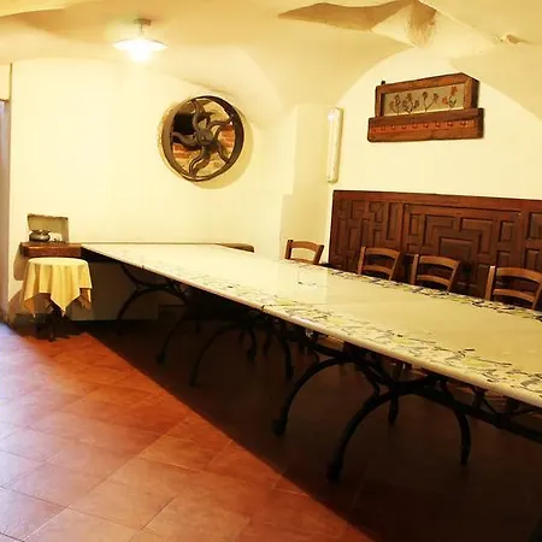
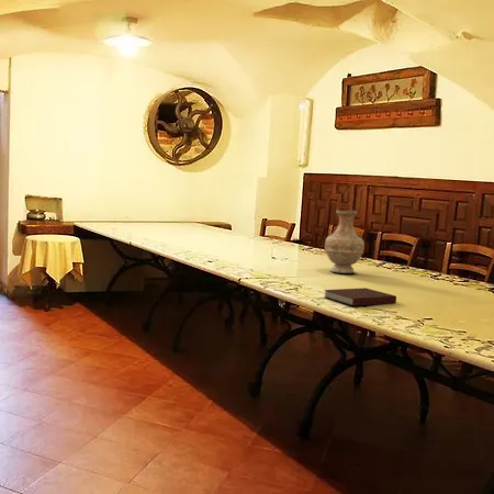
+ notebook (359, 296)
+ vase (345, 242)
